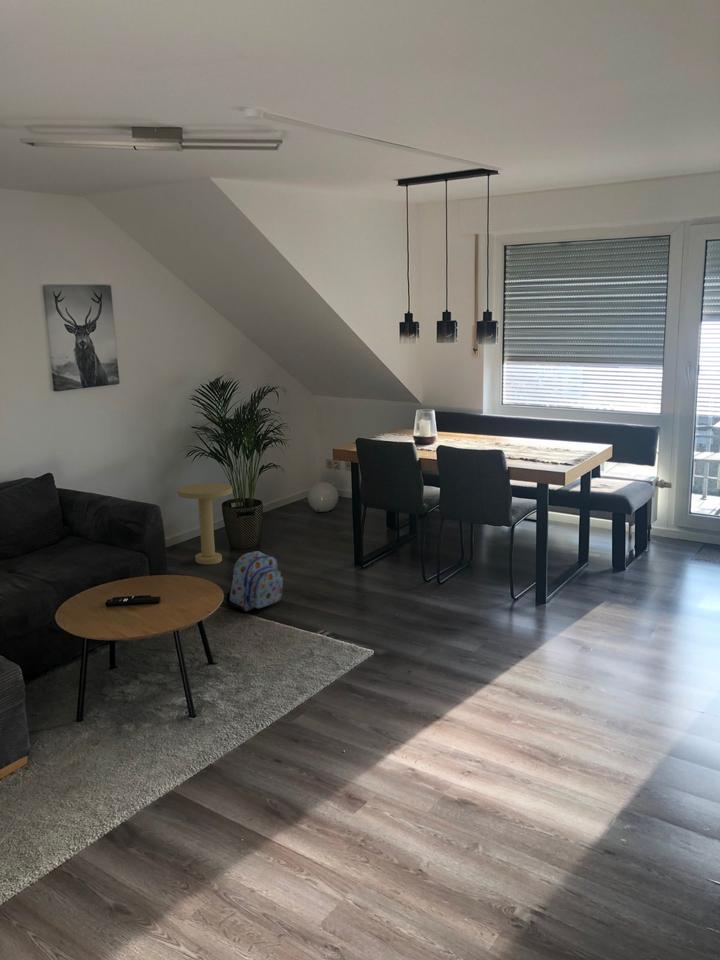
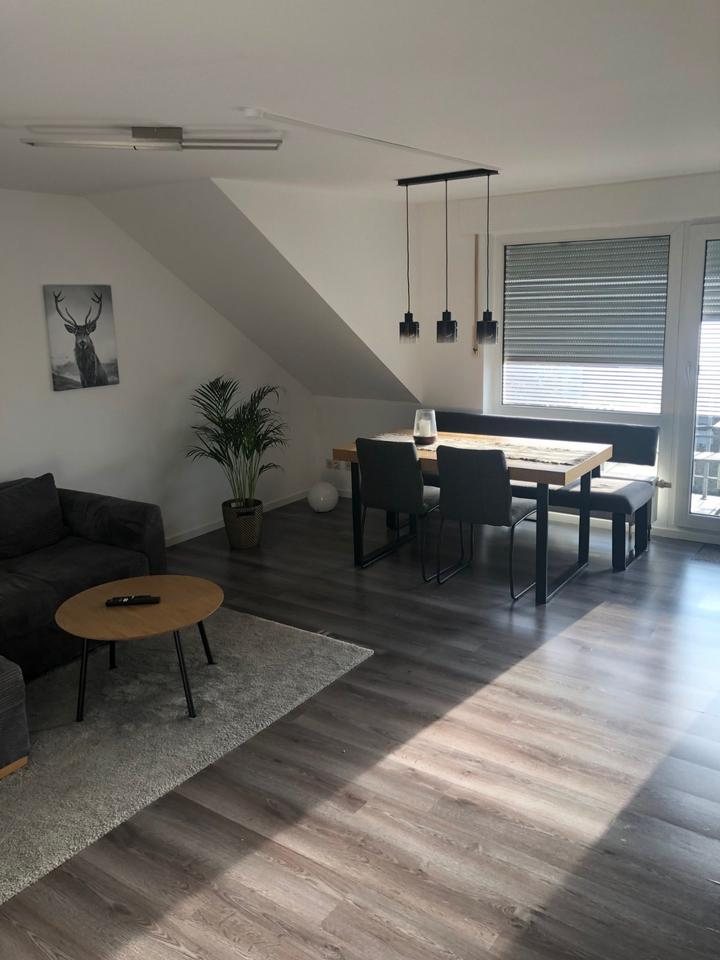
- backpack (256, 580)
- side table (207, 524)
